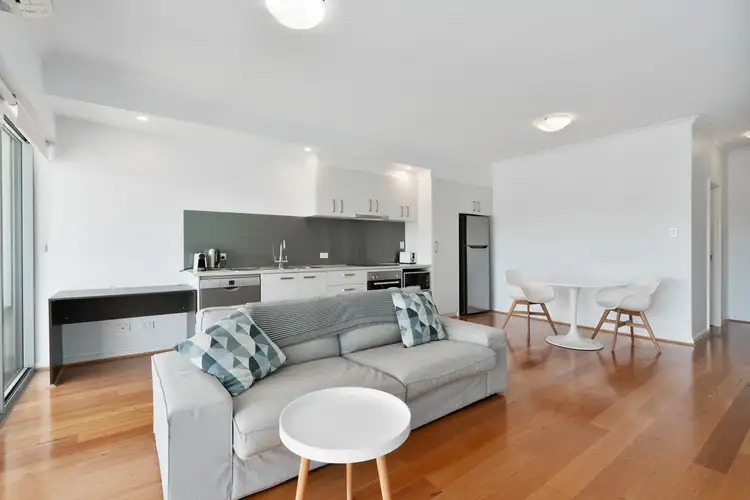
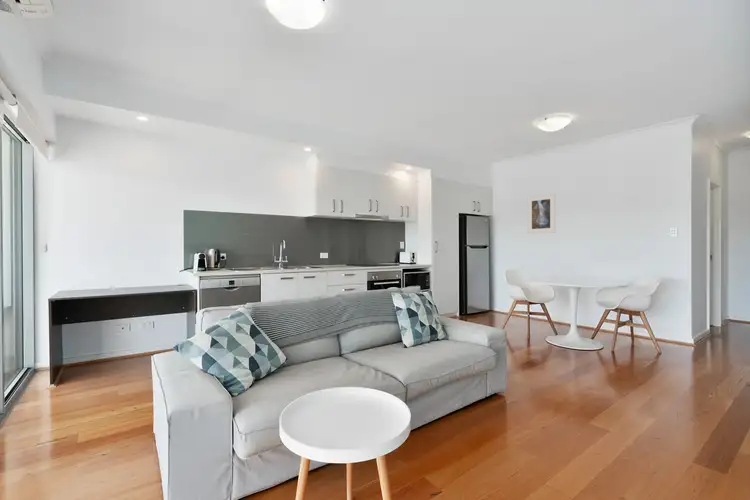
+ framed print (541, 214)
